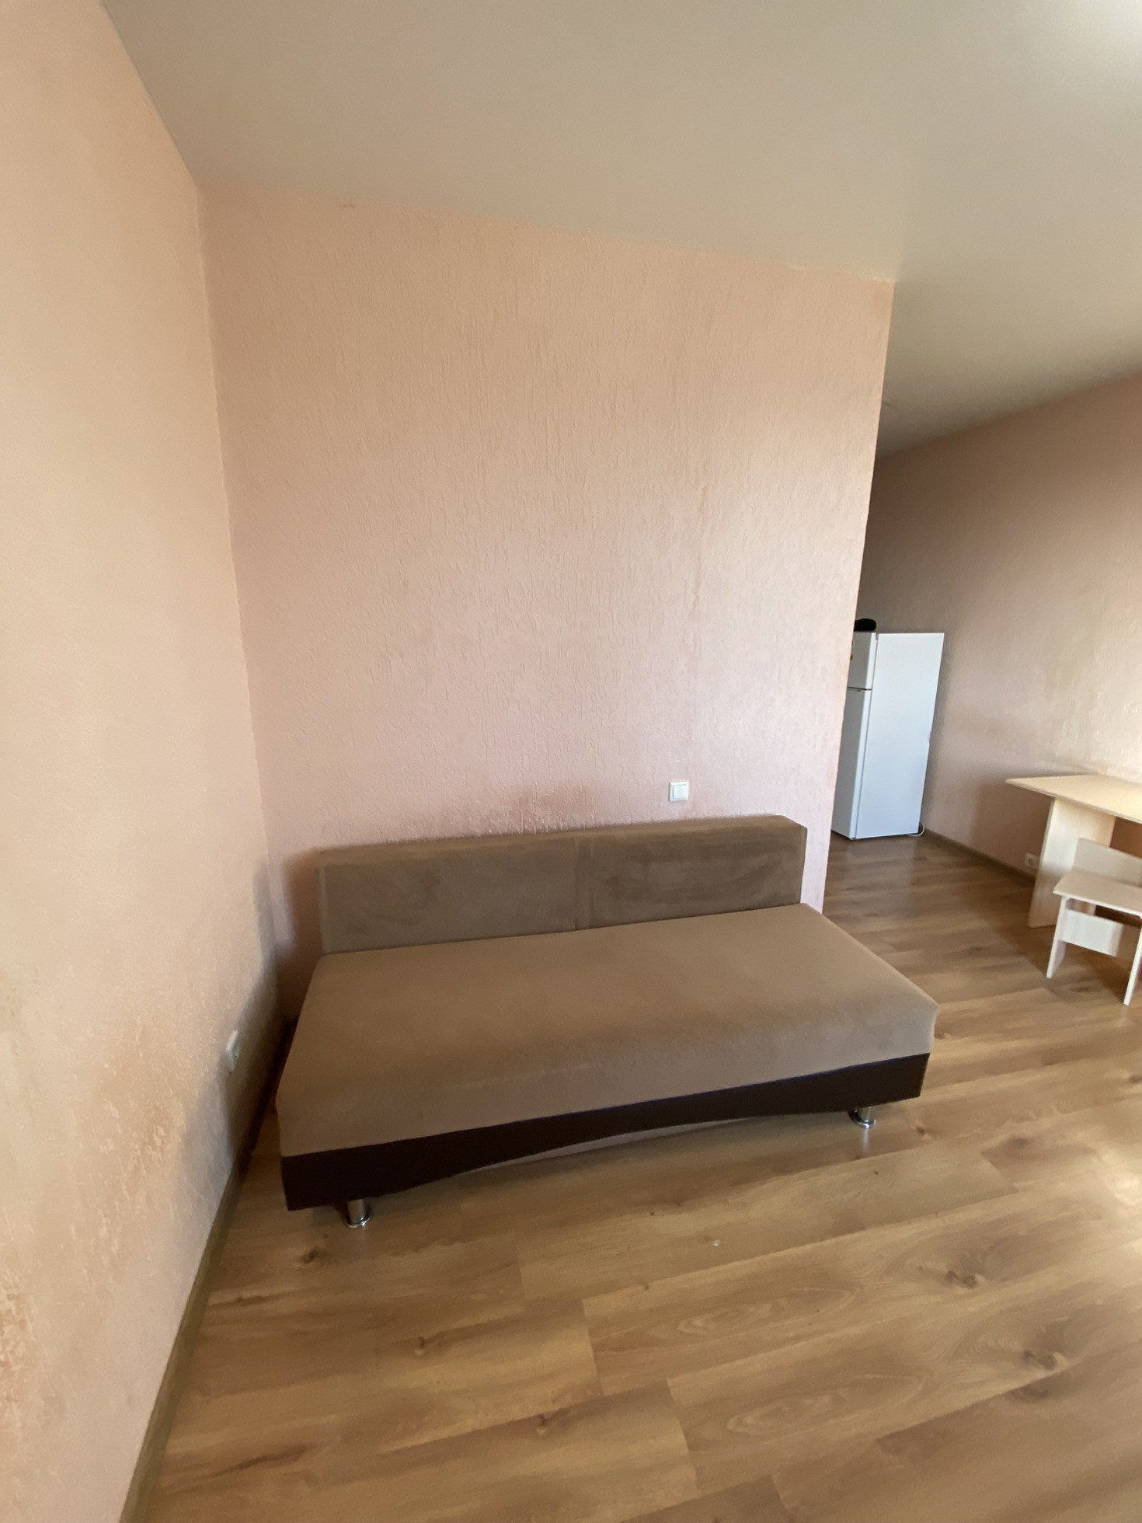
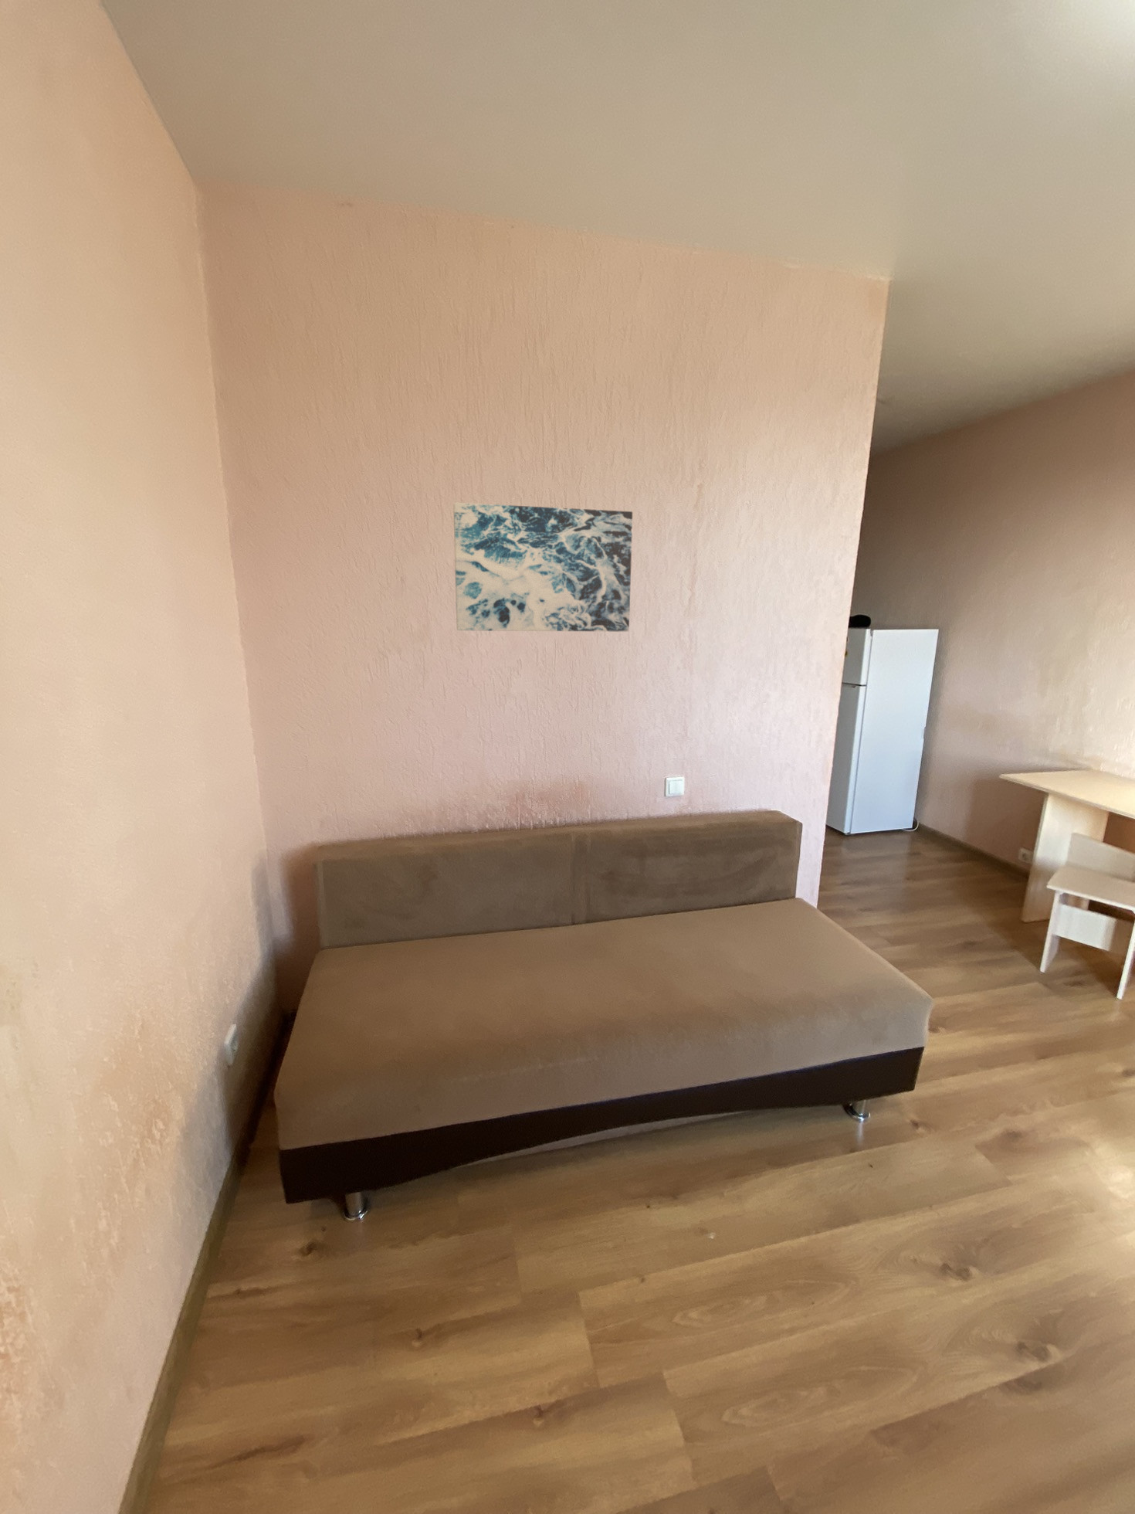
+ wall art (545, 570)
